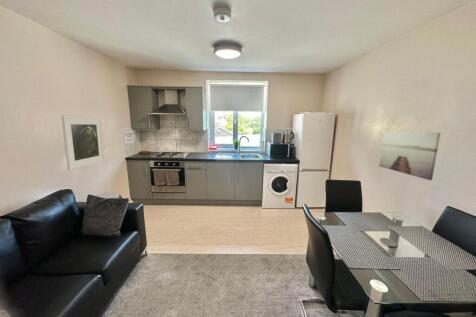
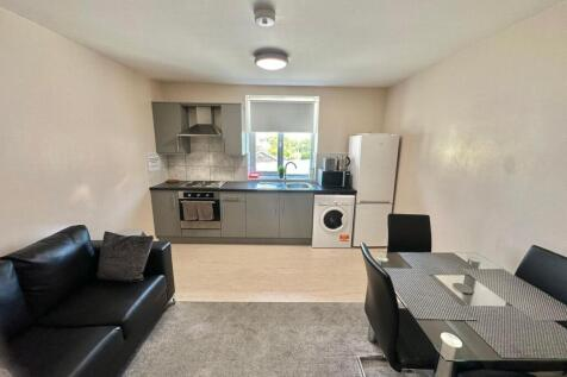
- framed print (85, 141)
- wall art (404, 152)
